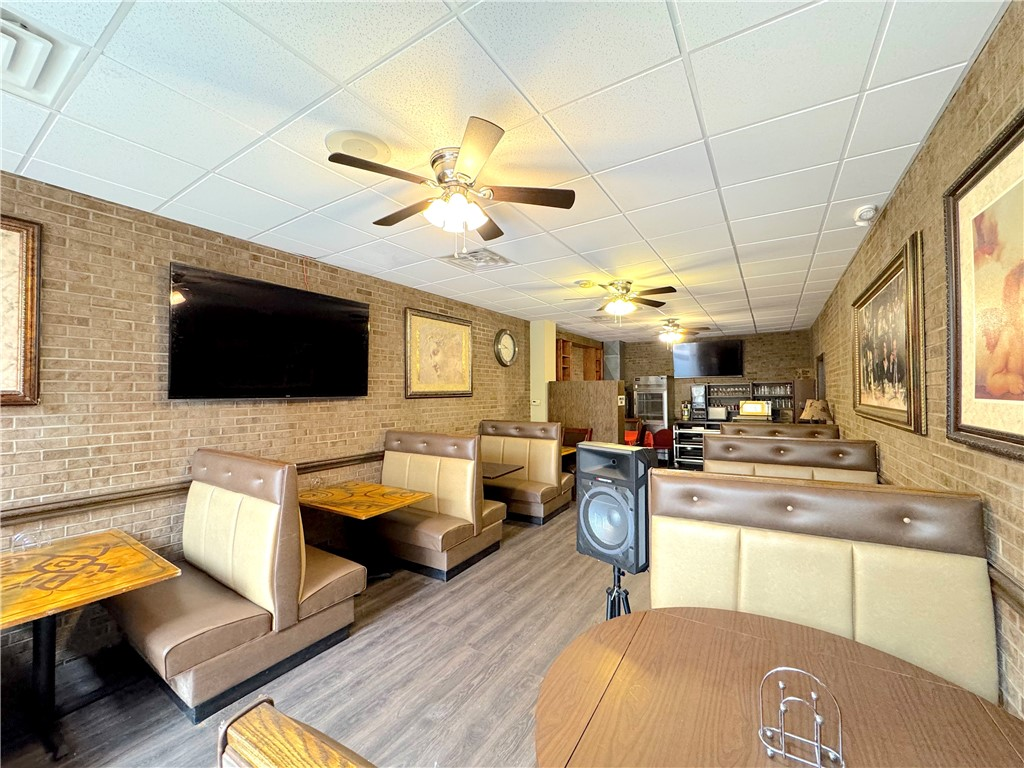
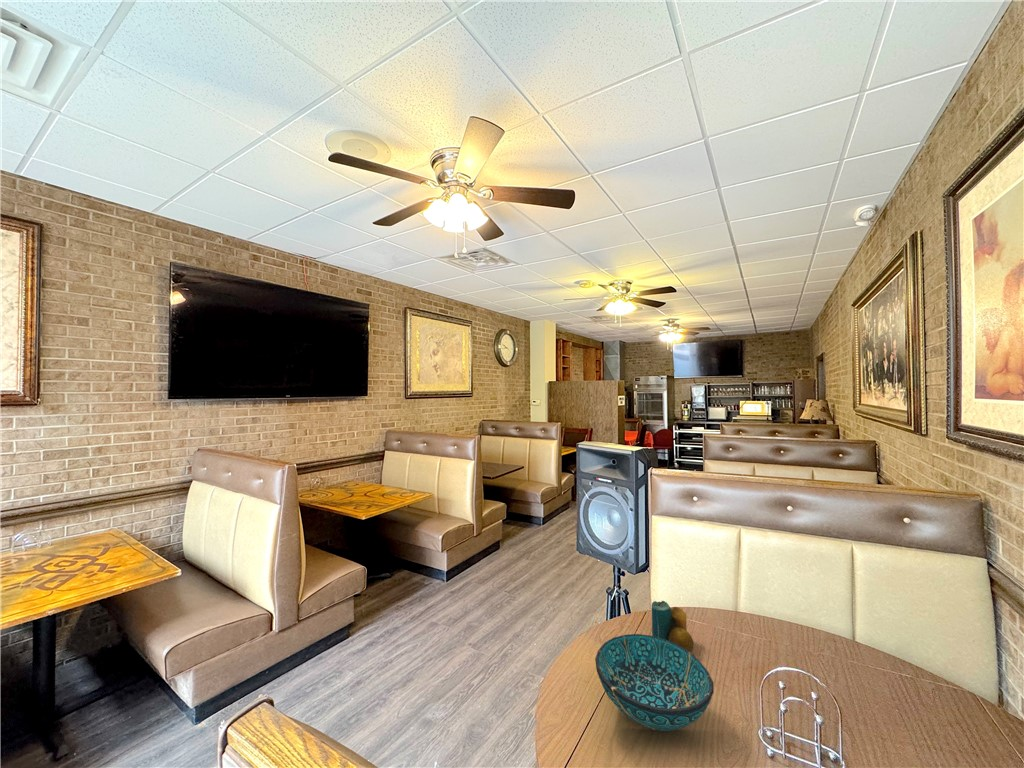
+ candle (676, 624)
+ decorative bowl (651, 689)
